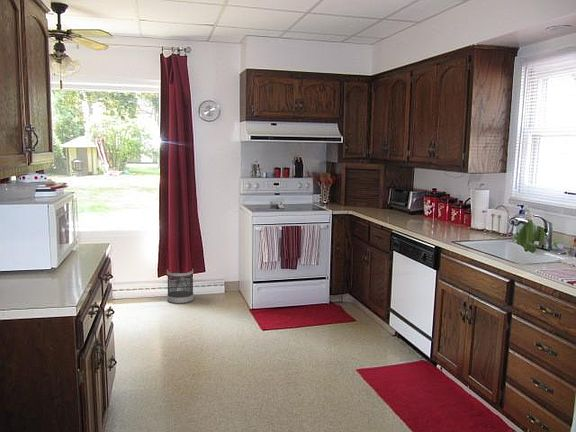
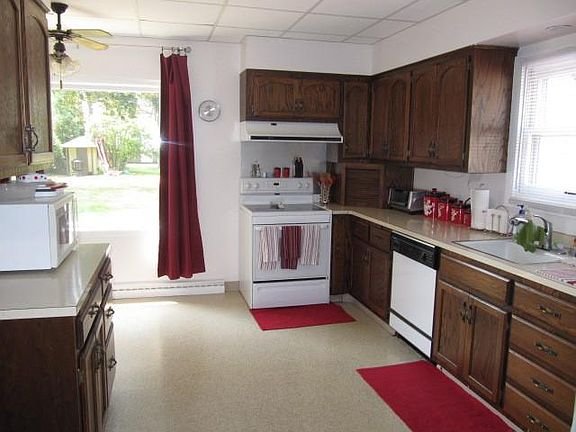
- wastebasket (180, 285)
